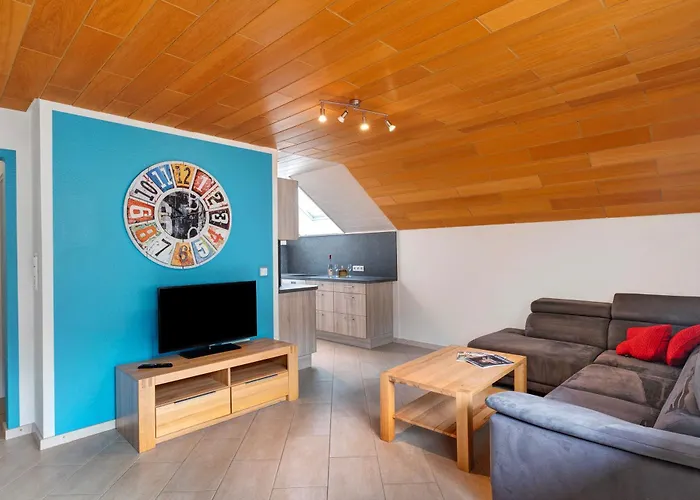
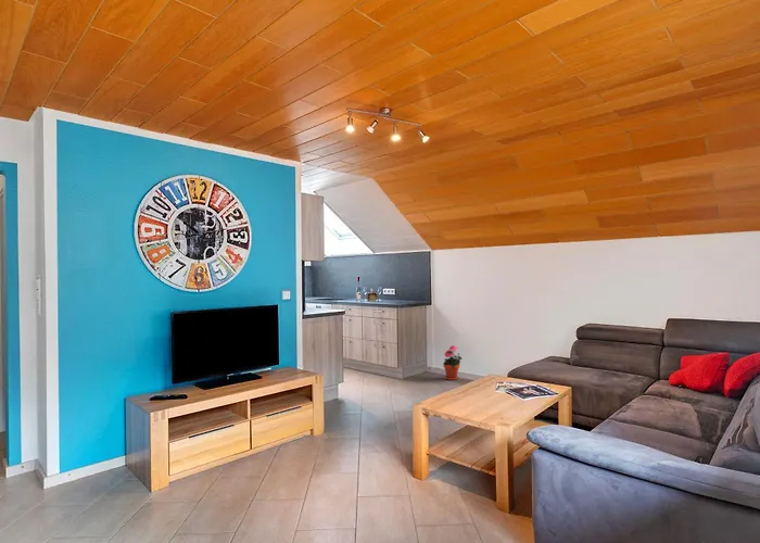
+ potted plant (452, 362)
